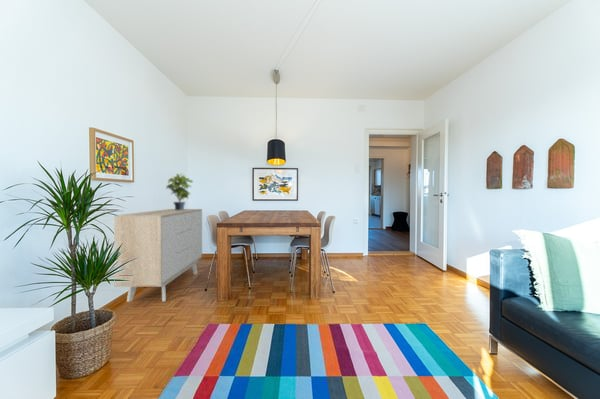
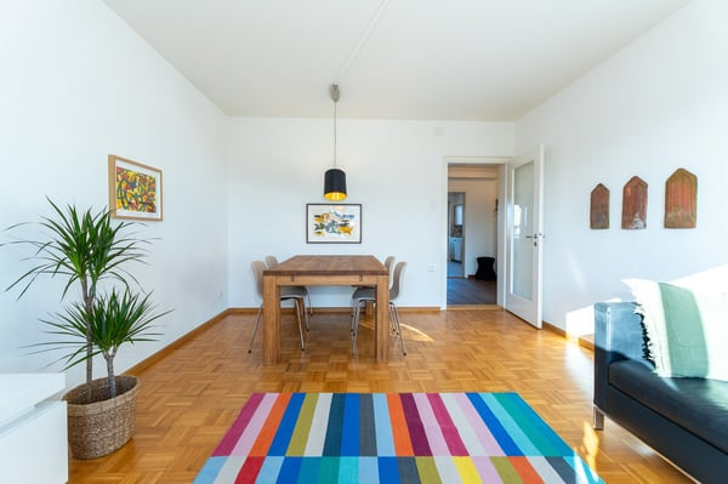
- potted plant (180, 191)
- sideboard (167, 248)
